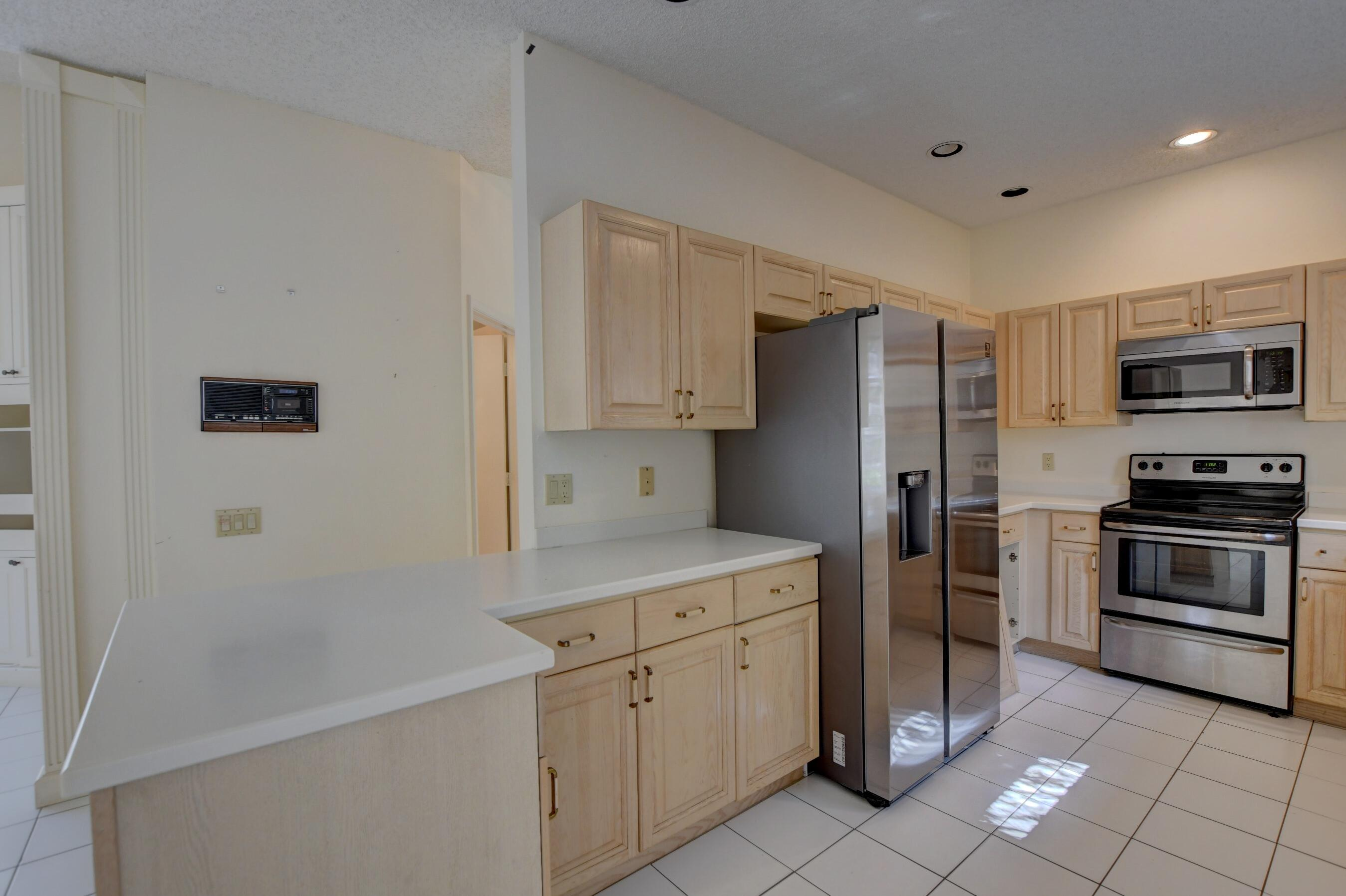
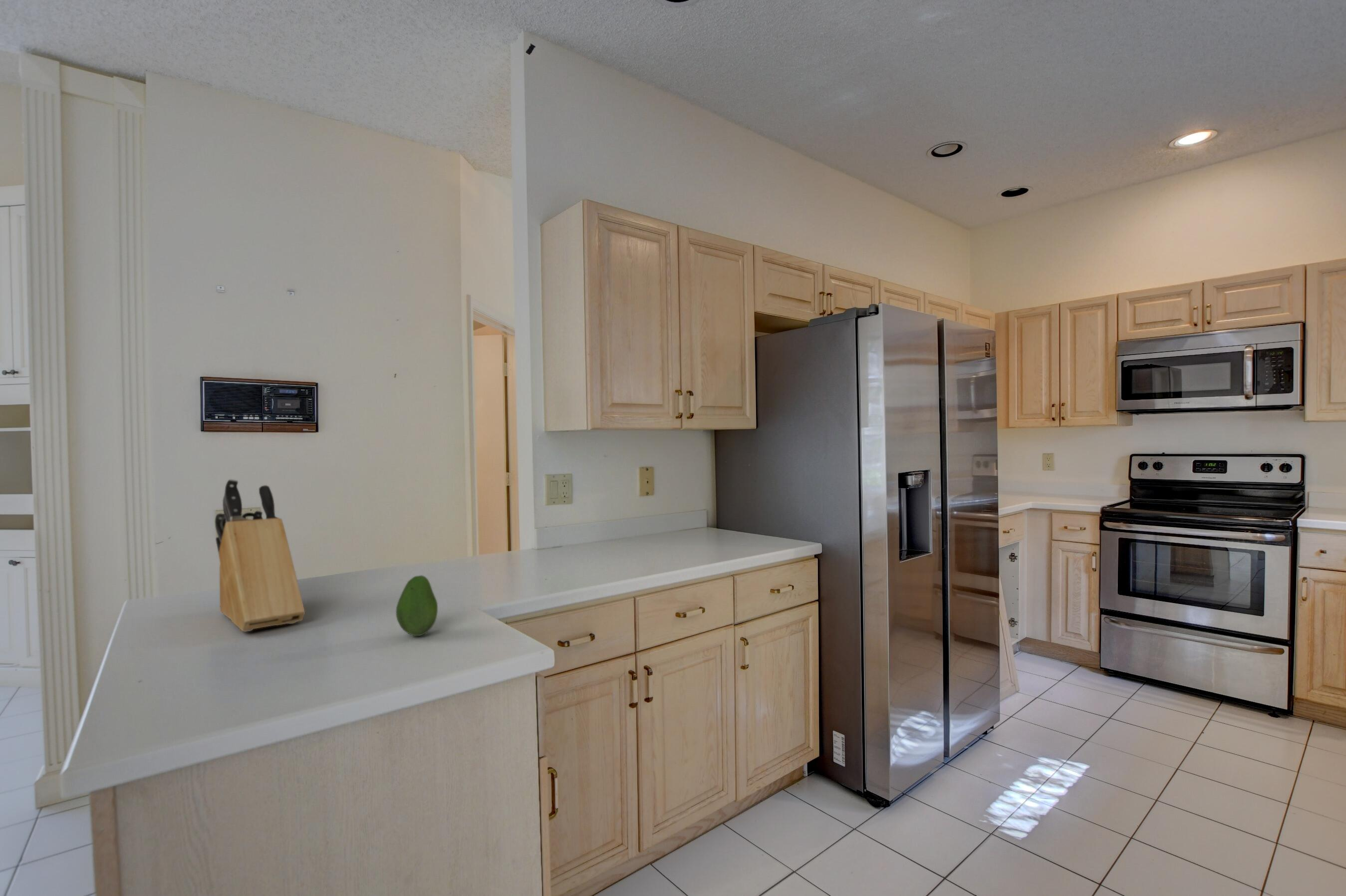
+ knife block (255, 548)
+ fruit (417, 605)
